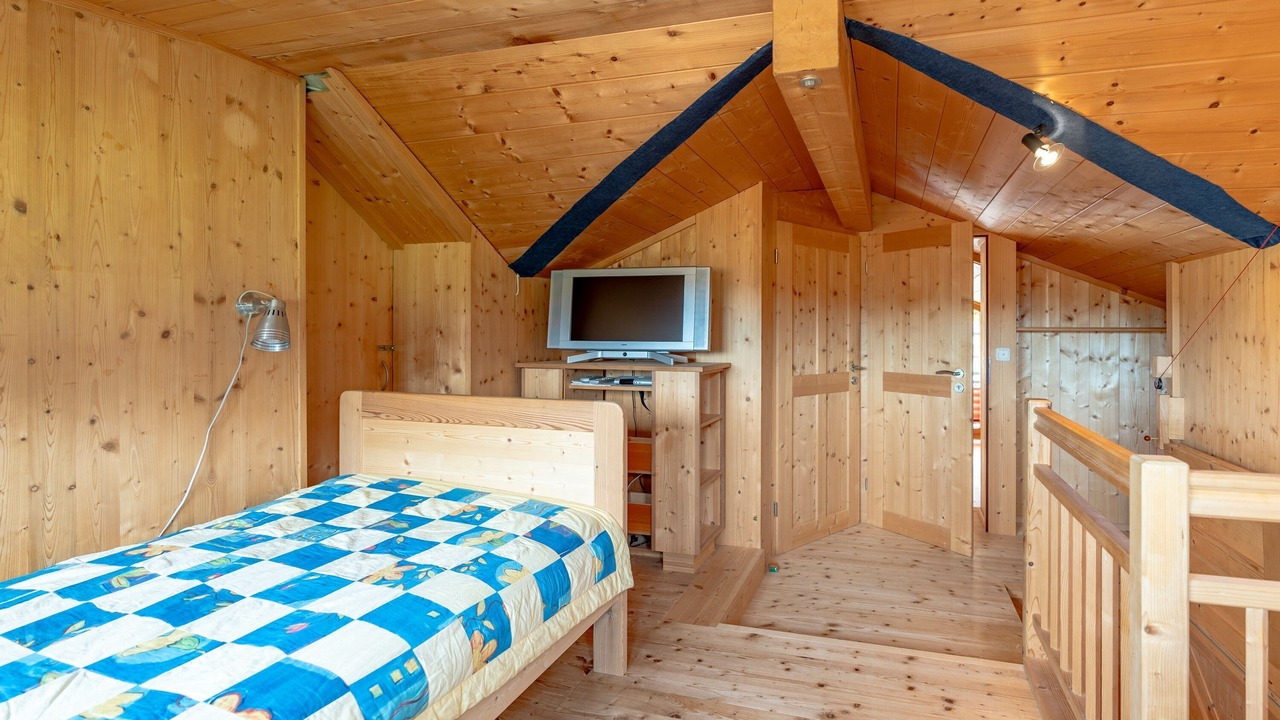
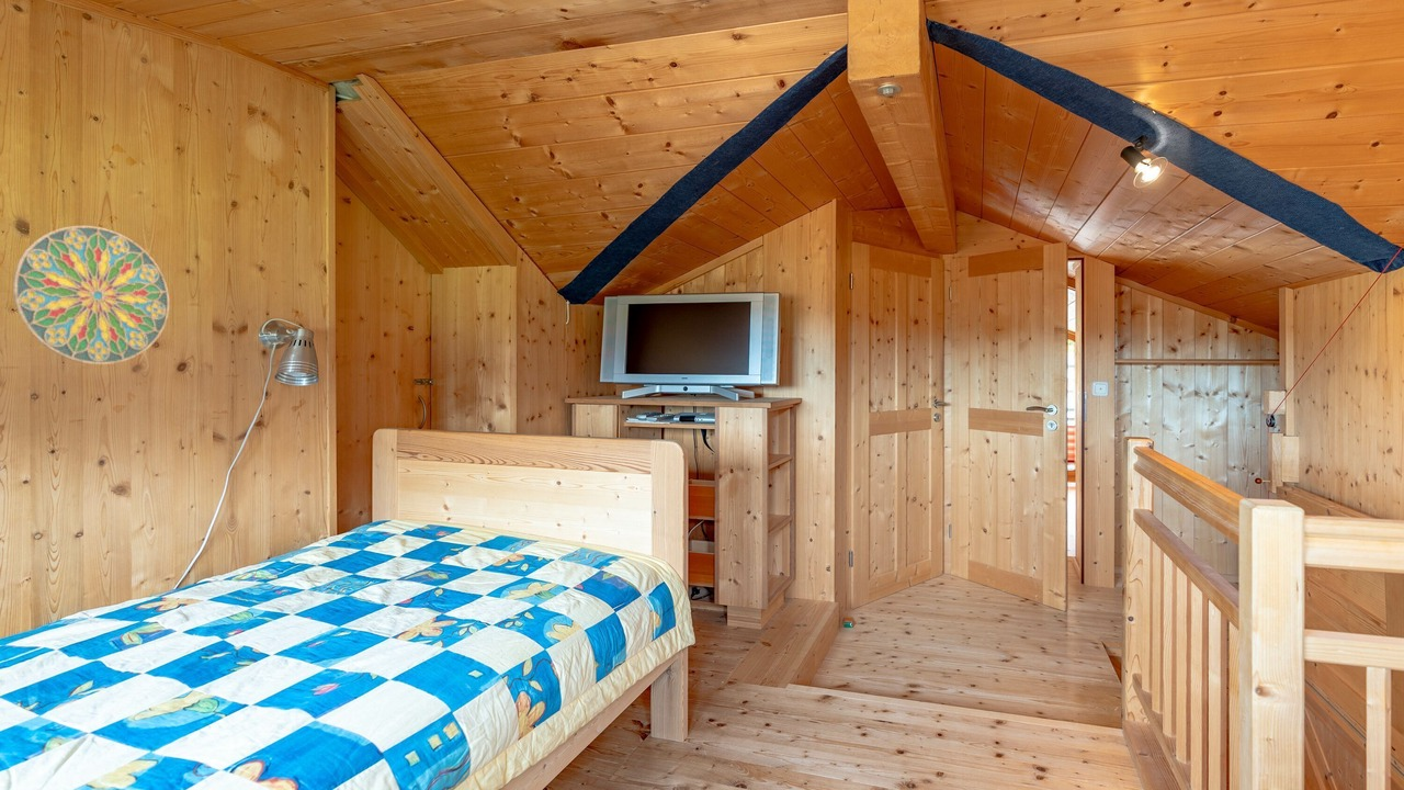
+ decorative plate (98, 295)
